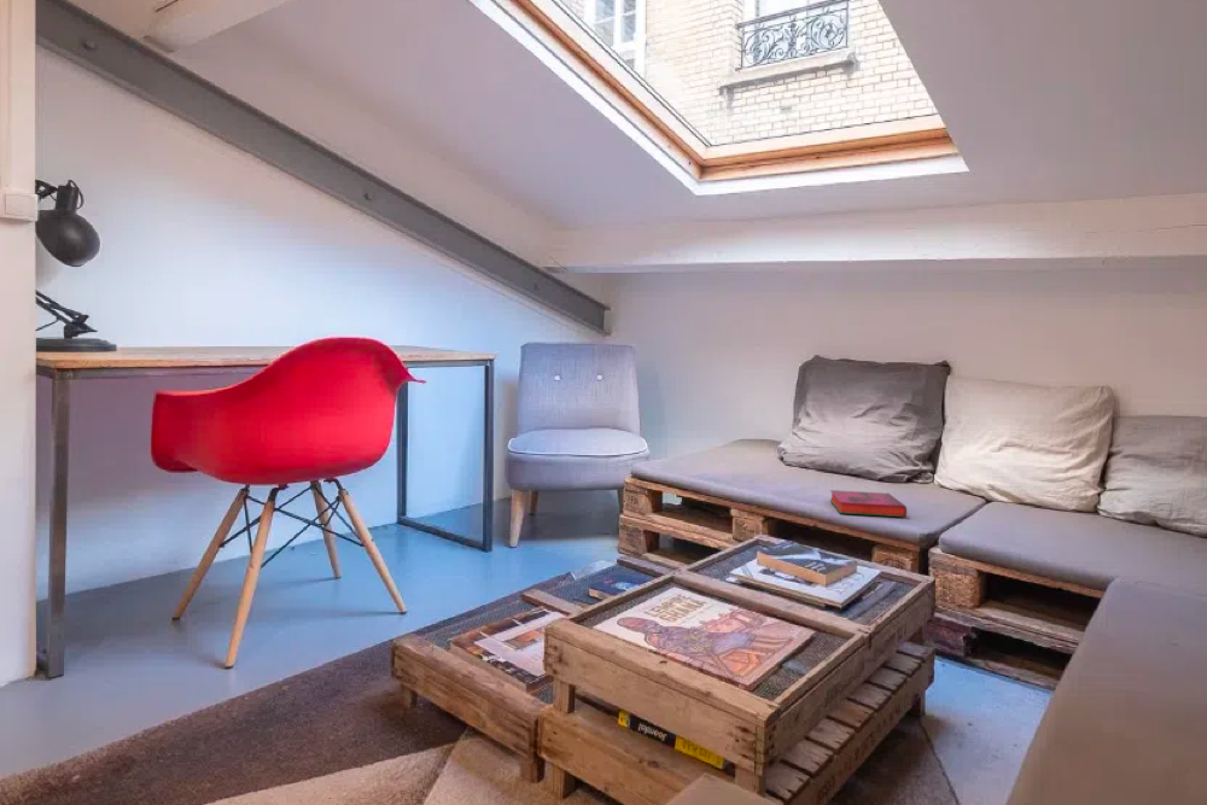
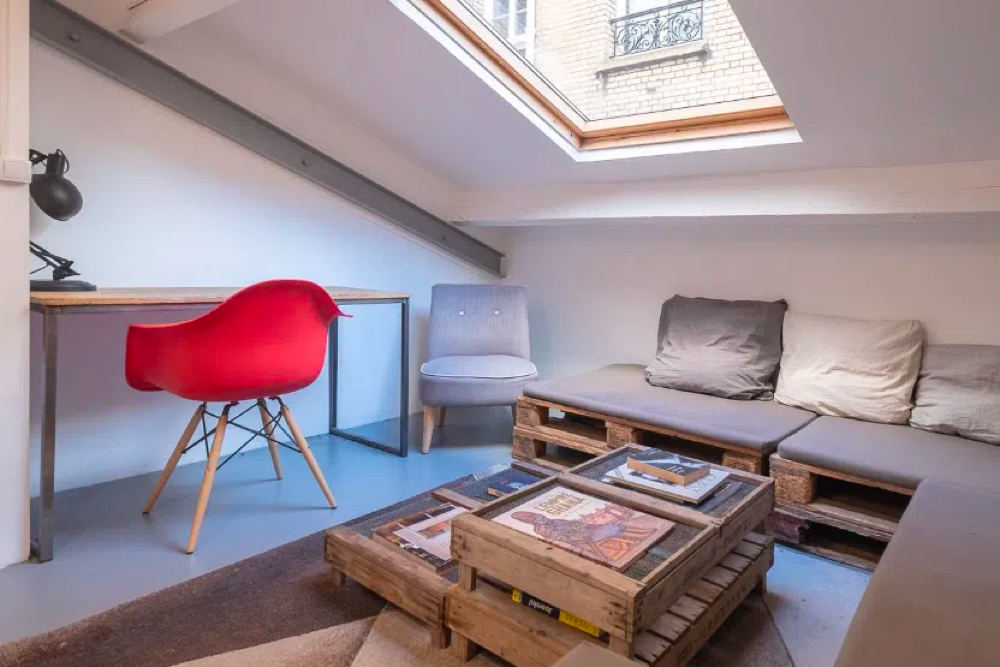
- hardback book (865, 502)
